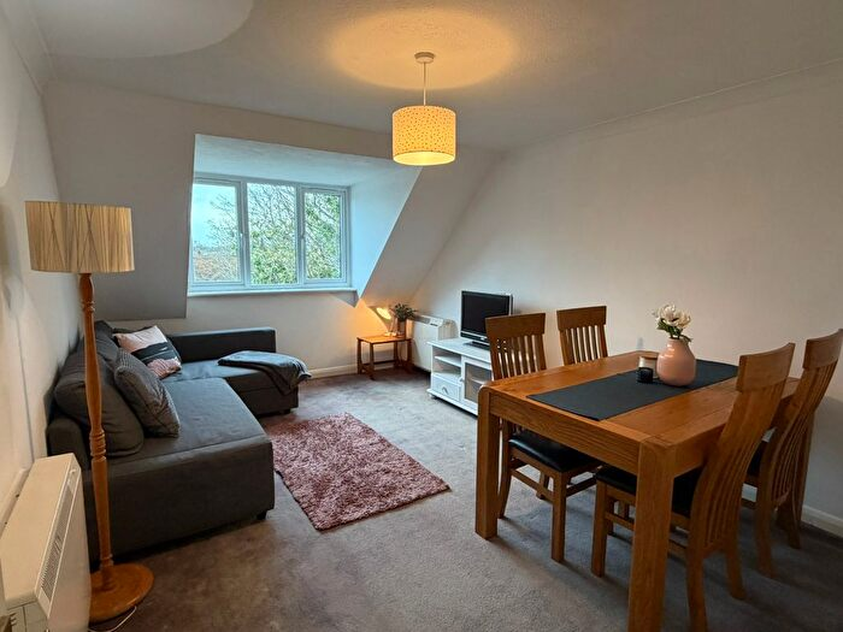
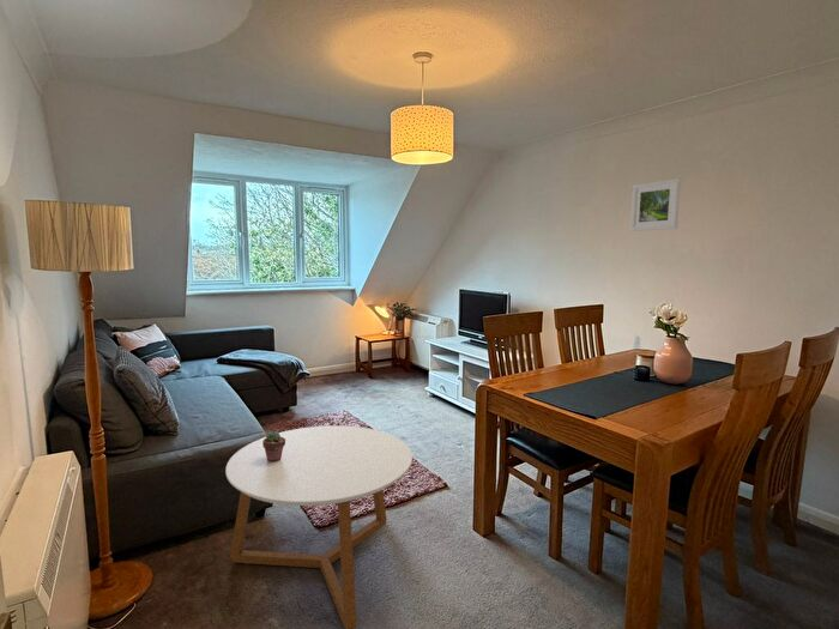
+ coffee table (326, 503)
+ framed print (653, 206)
+ potted succulent (273, 444)
